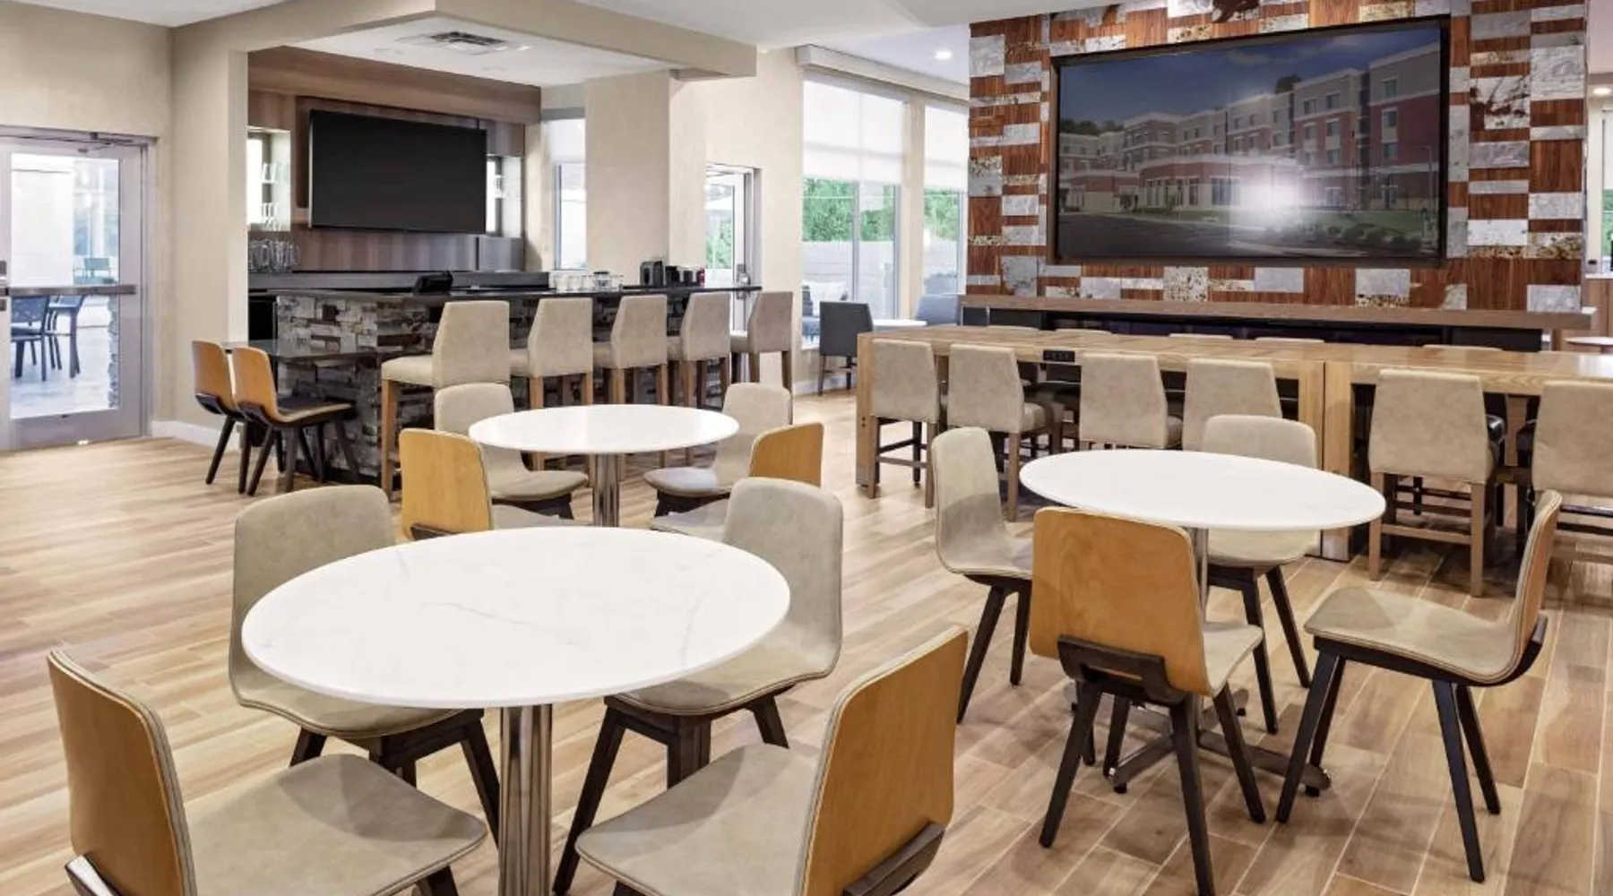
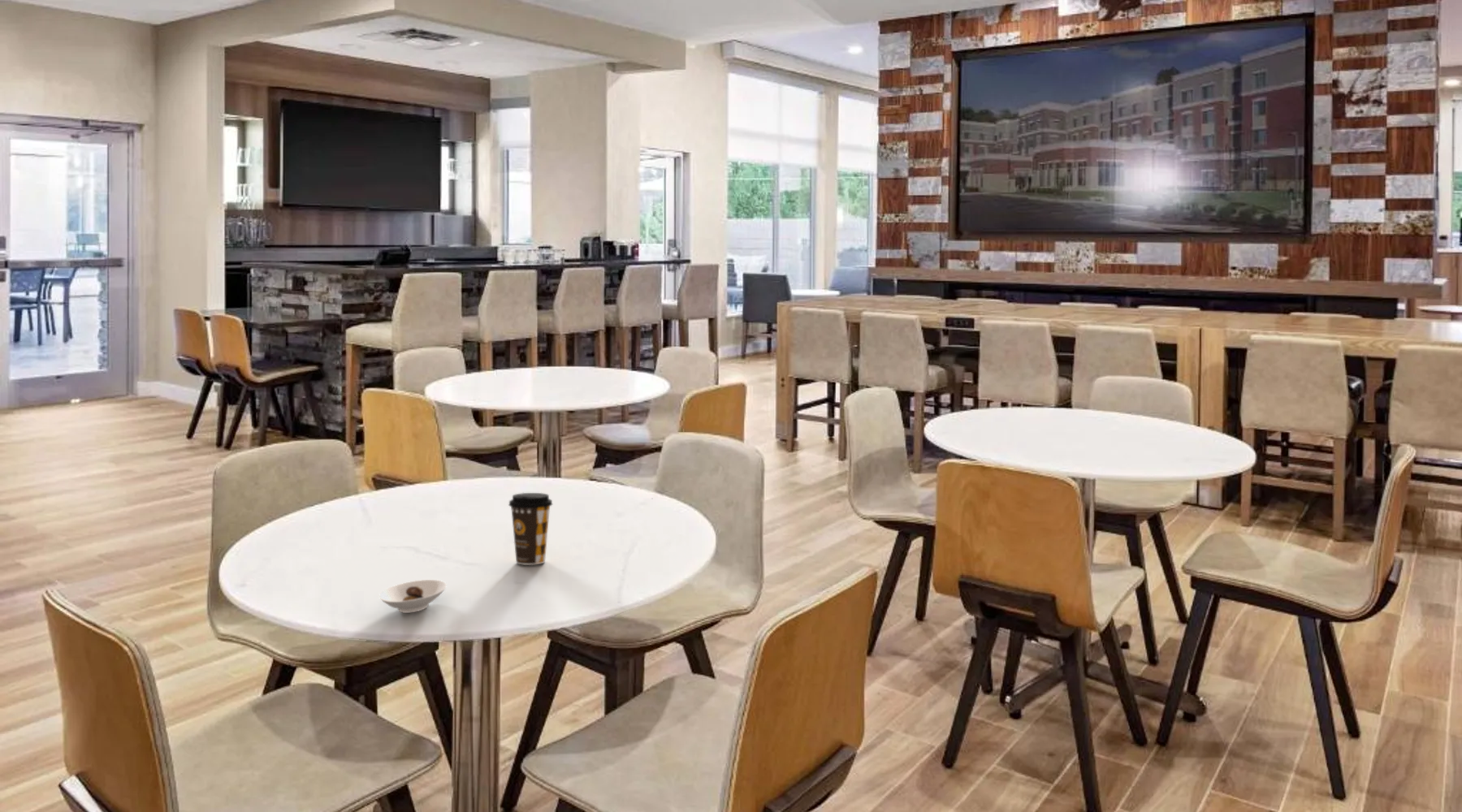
+ coffee cup (530, 529)
+ saucer (413, 597)
